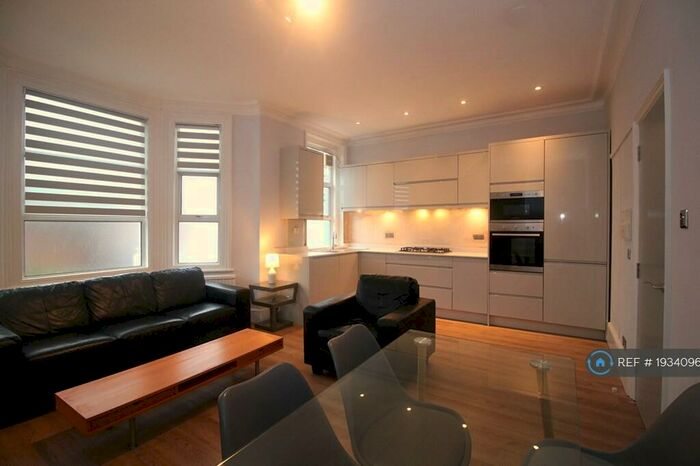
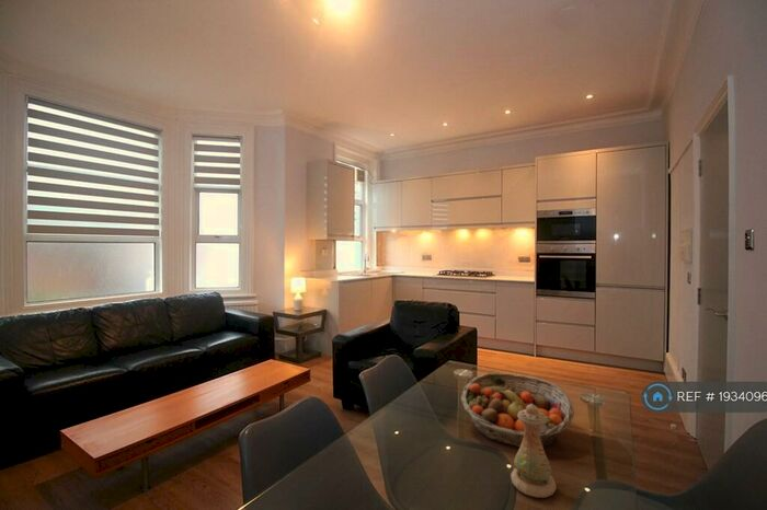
+ fruit basket (514, 408)
+ vase (533, 444)
